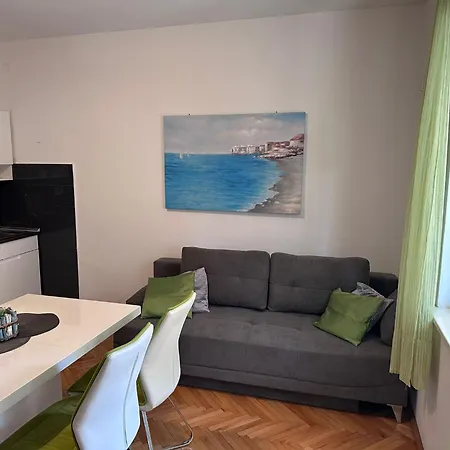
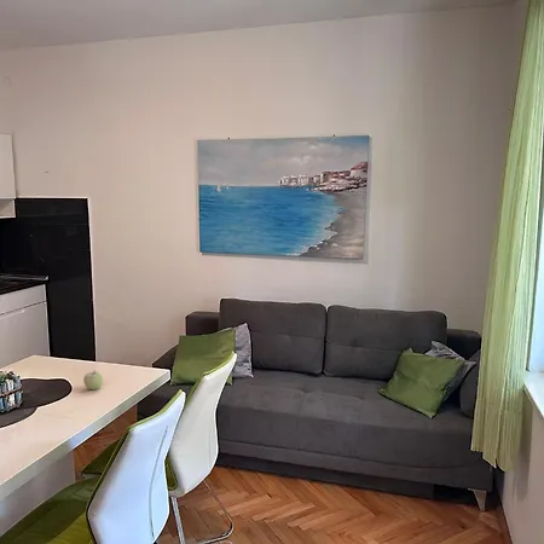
+ fruit (93, 378)
